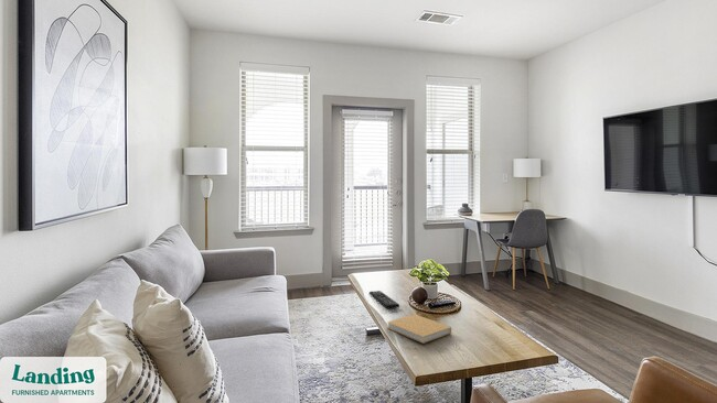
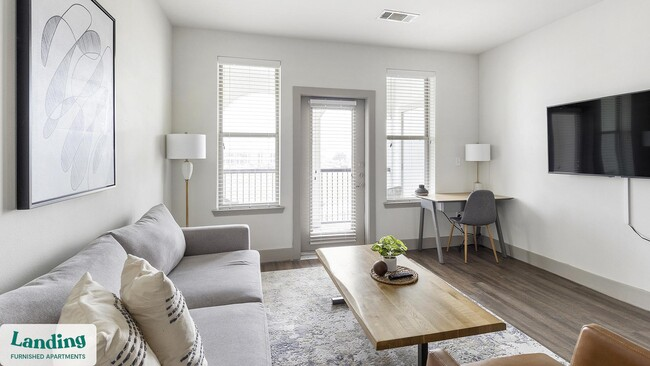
- book (418, 327)
- remote control (383, 298)
